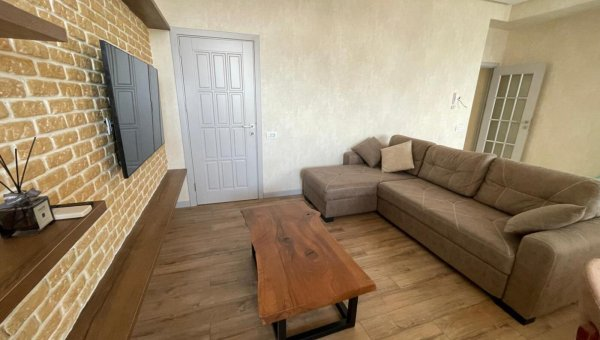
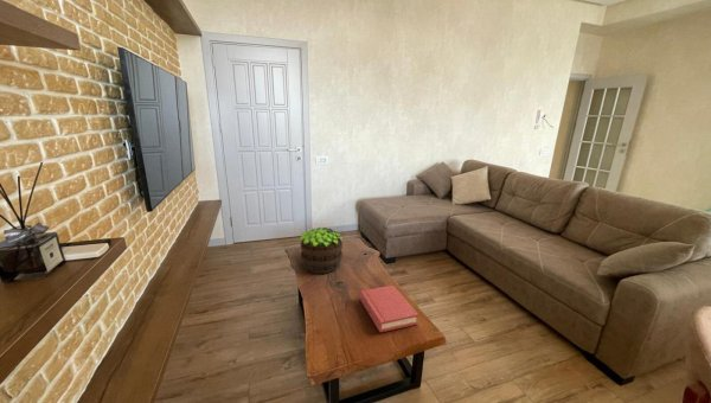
+ hardback book (386, 306)
+ potted plant (321, 247)
